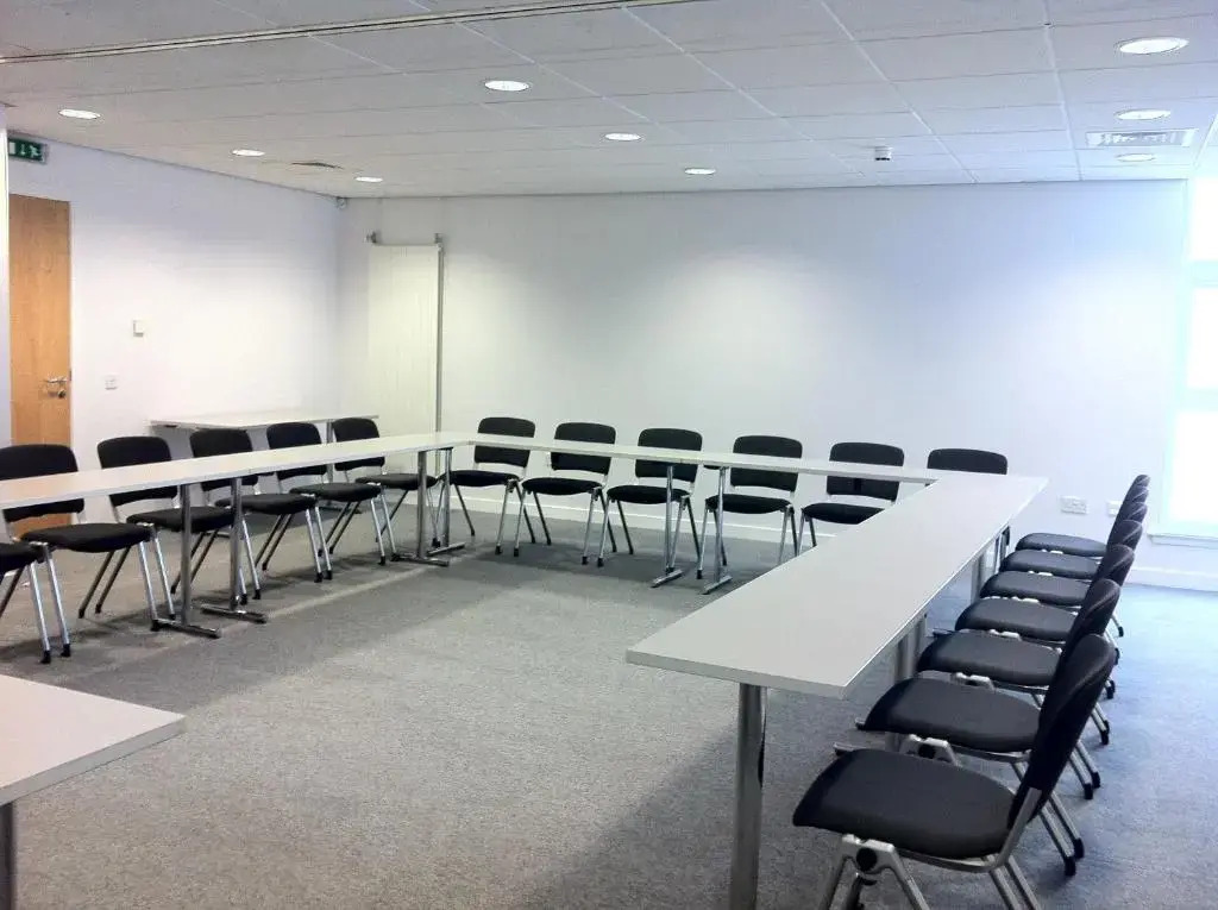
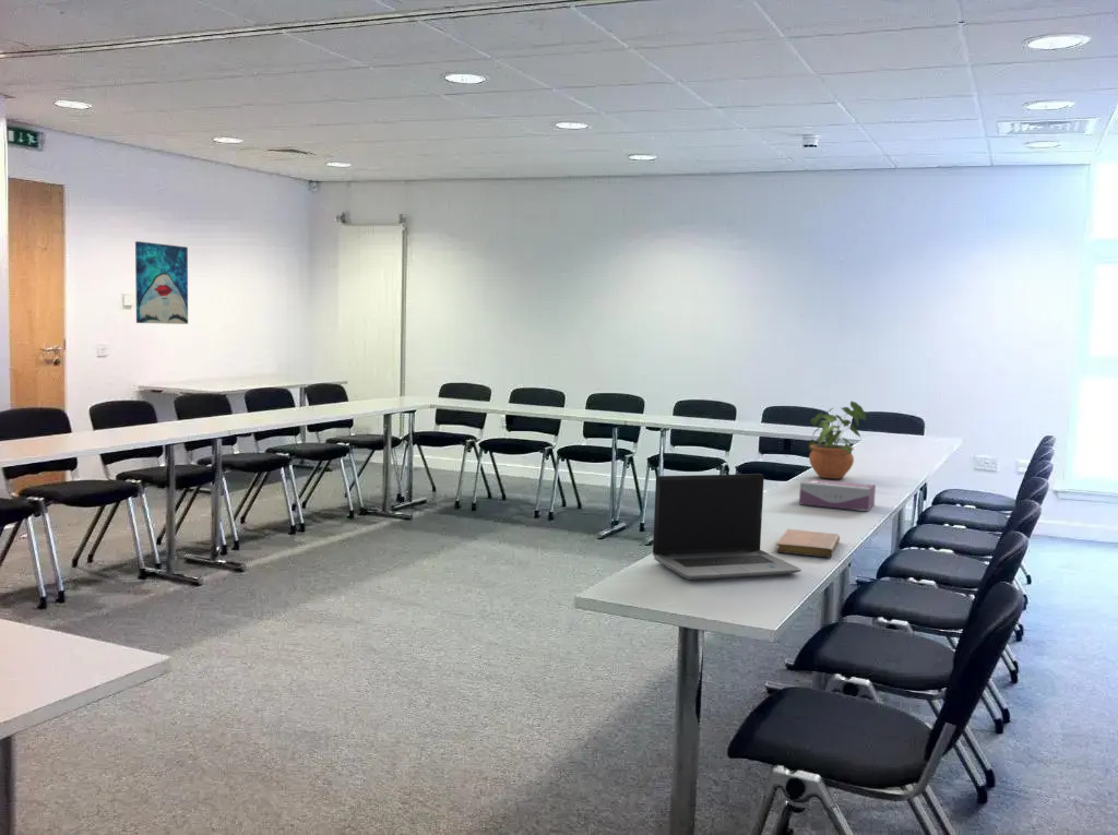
+ tissue box (837, 493)
+ laptop computer (727, 524)
+ notebook (808, 542)
+ wall art (162, 284)
+ potted plant (838, 438)
